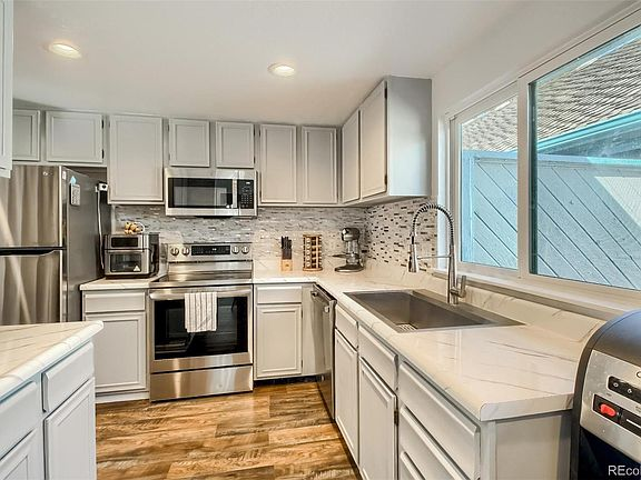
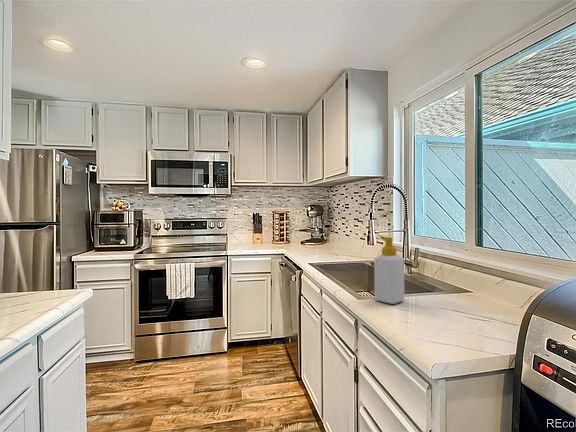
+ soap bottle (389, 269)
